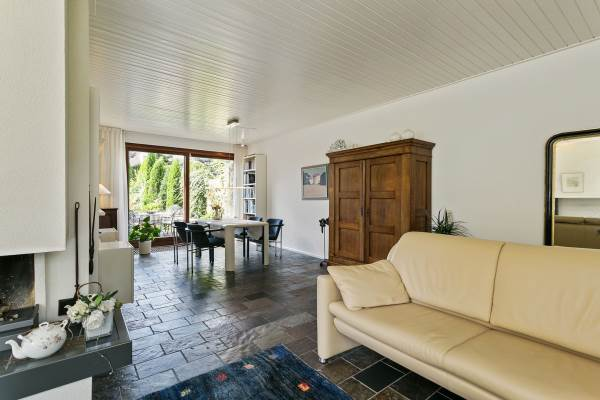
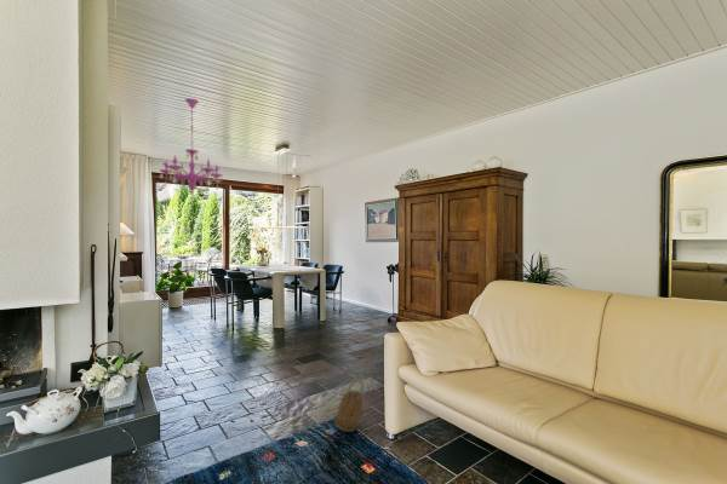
+ chandelier (191, 150)
+ basket (348, 402)
